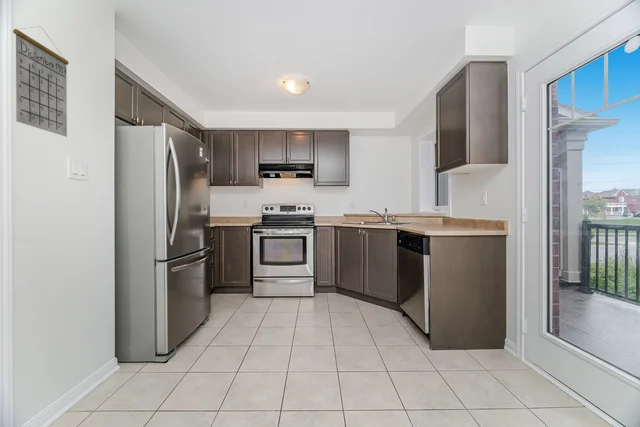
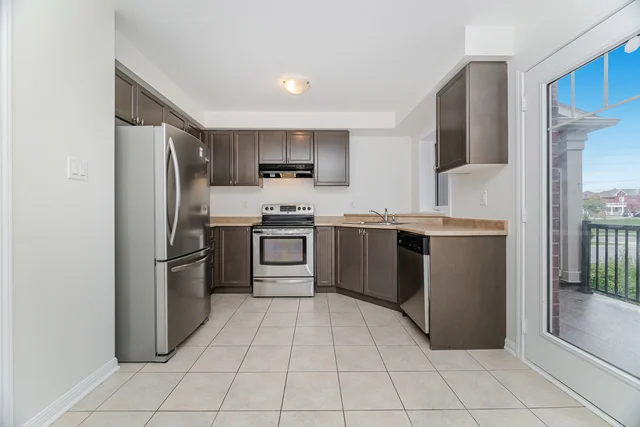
- calendar (43, 78)
